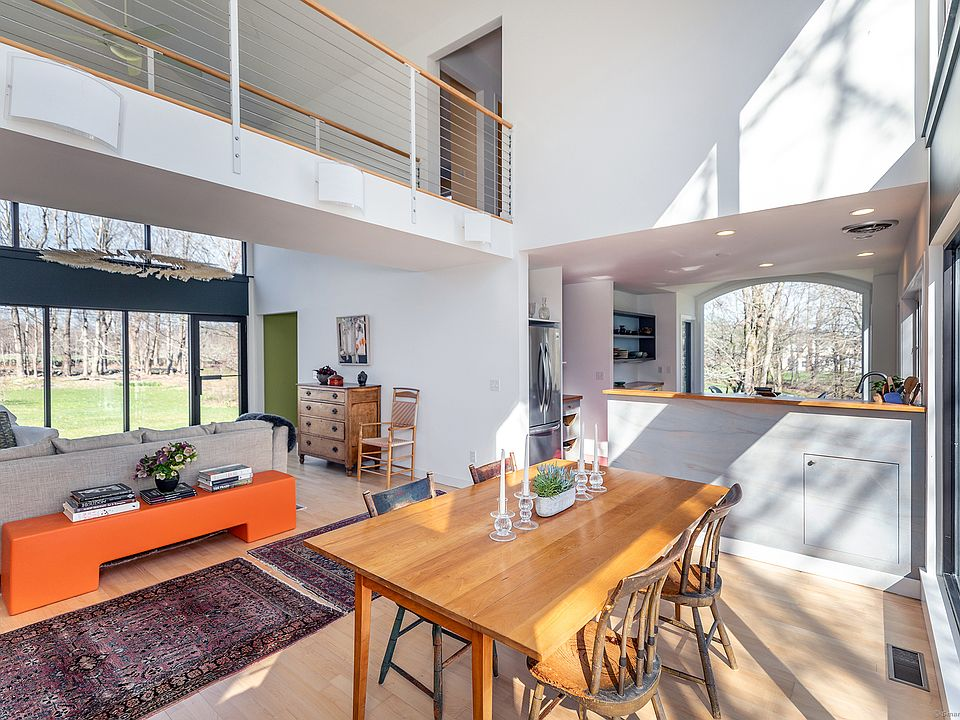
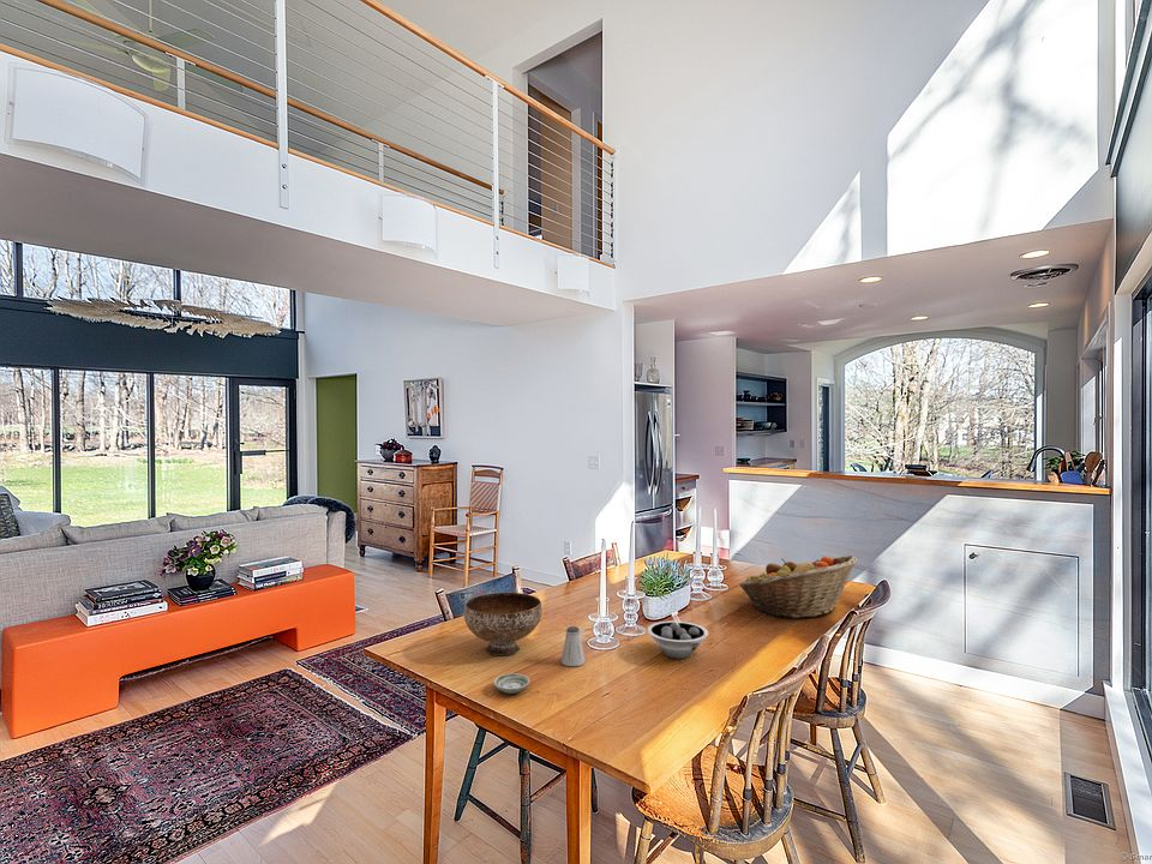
+ bowl (503, 625)
+ bowl (685, 635)
+ saucer (511, 684)
+ saltshaker (572, 644)
+ fruit basket (798, 581)
